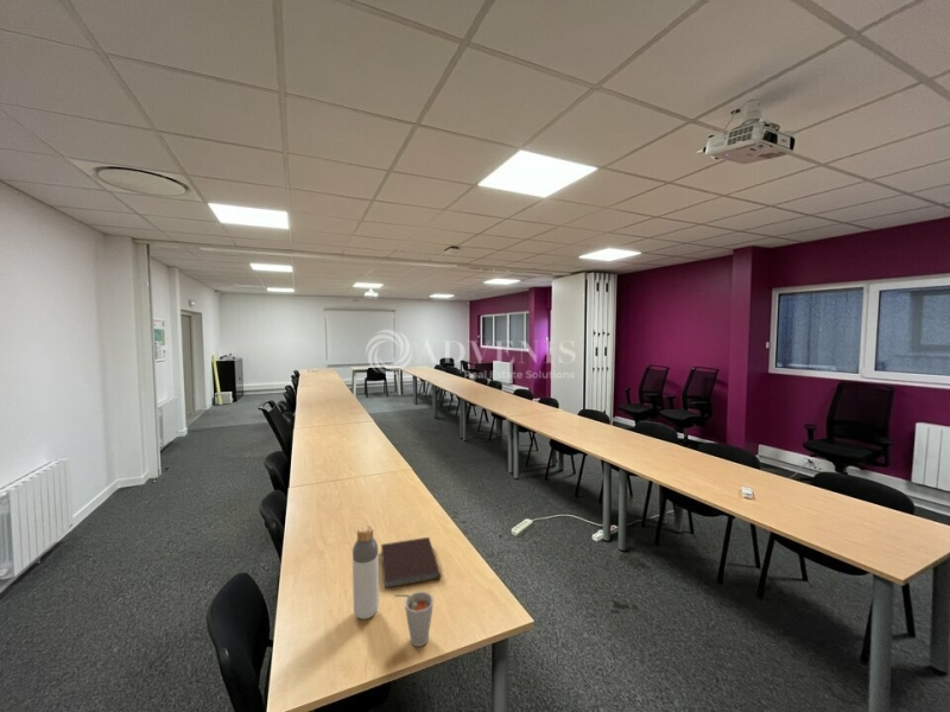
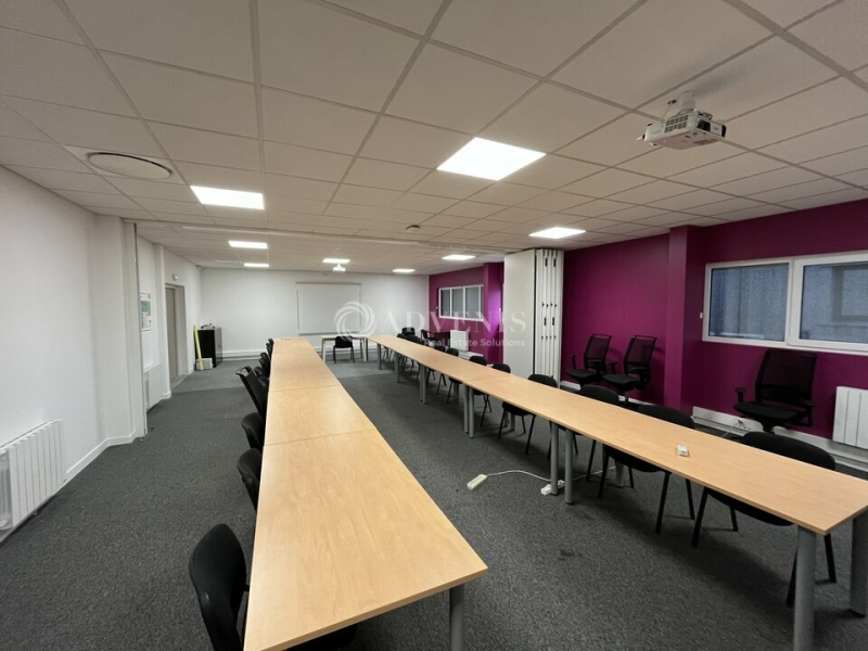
- cup (414, 615)
- bottle (365, 571)
- notebook (408, 560)
